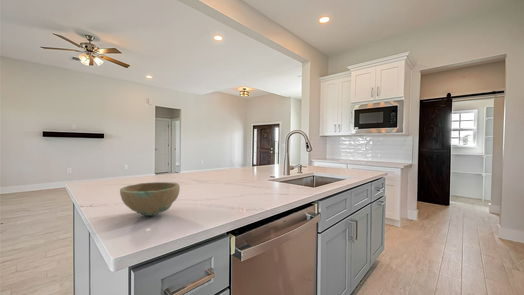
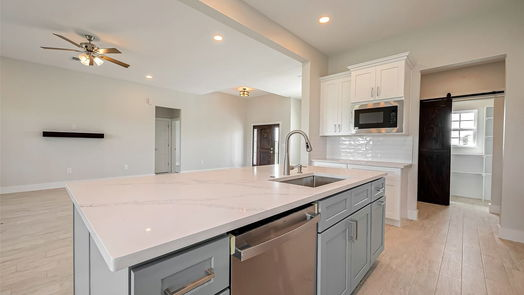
- bowl (151, 200)
